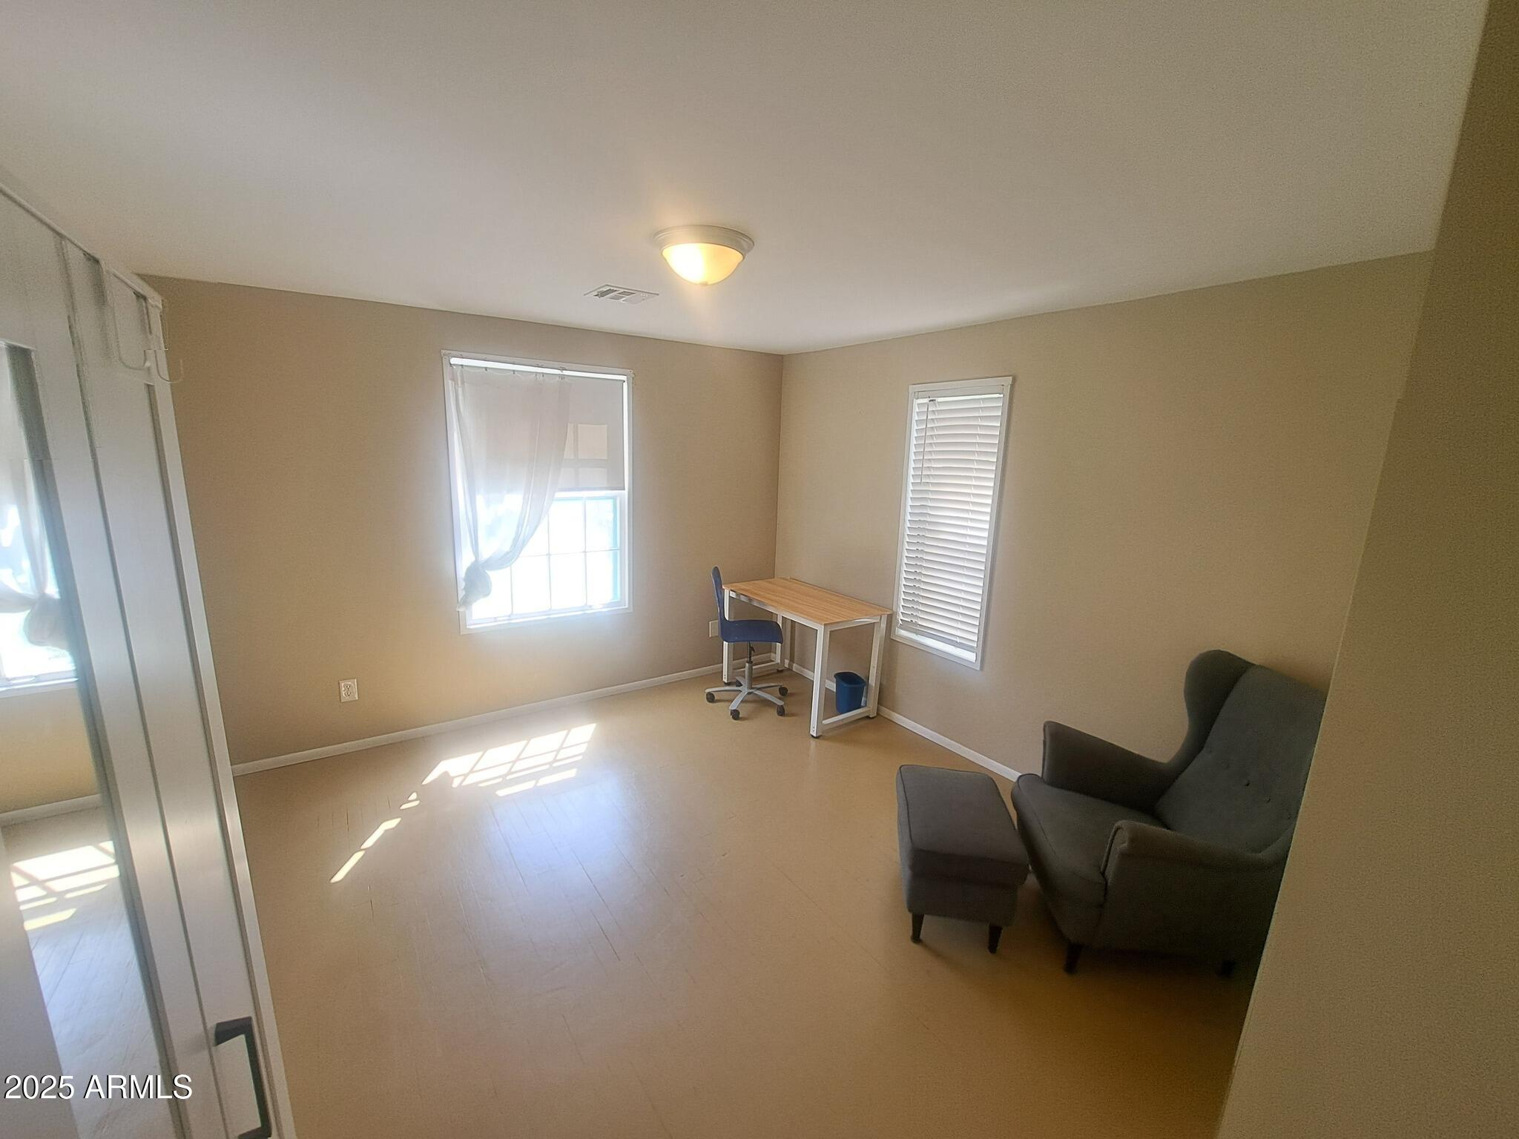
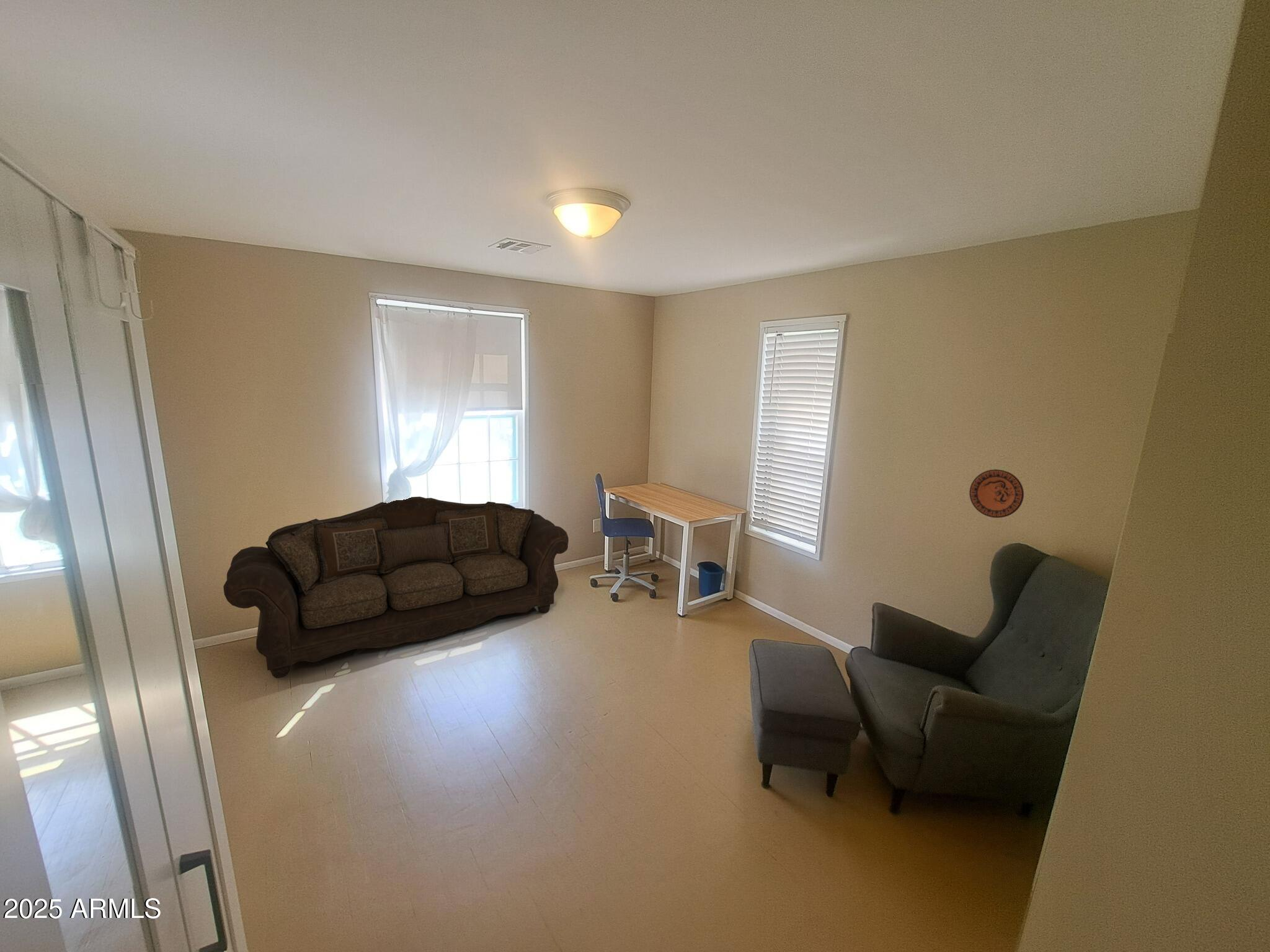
+ decorative plate (995, 493)
+ sofa (419, 565)
